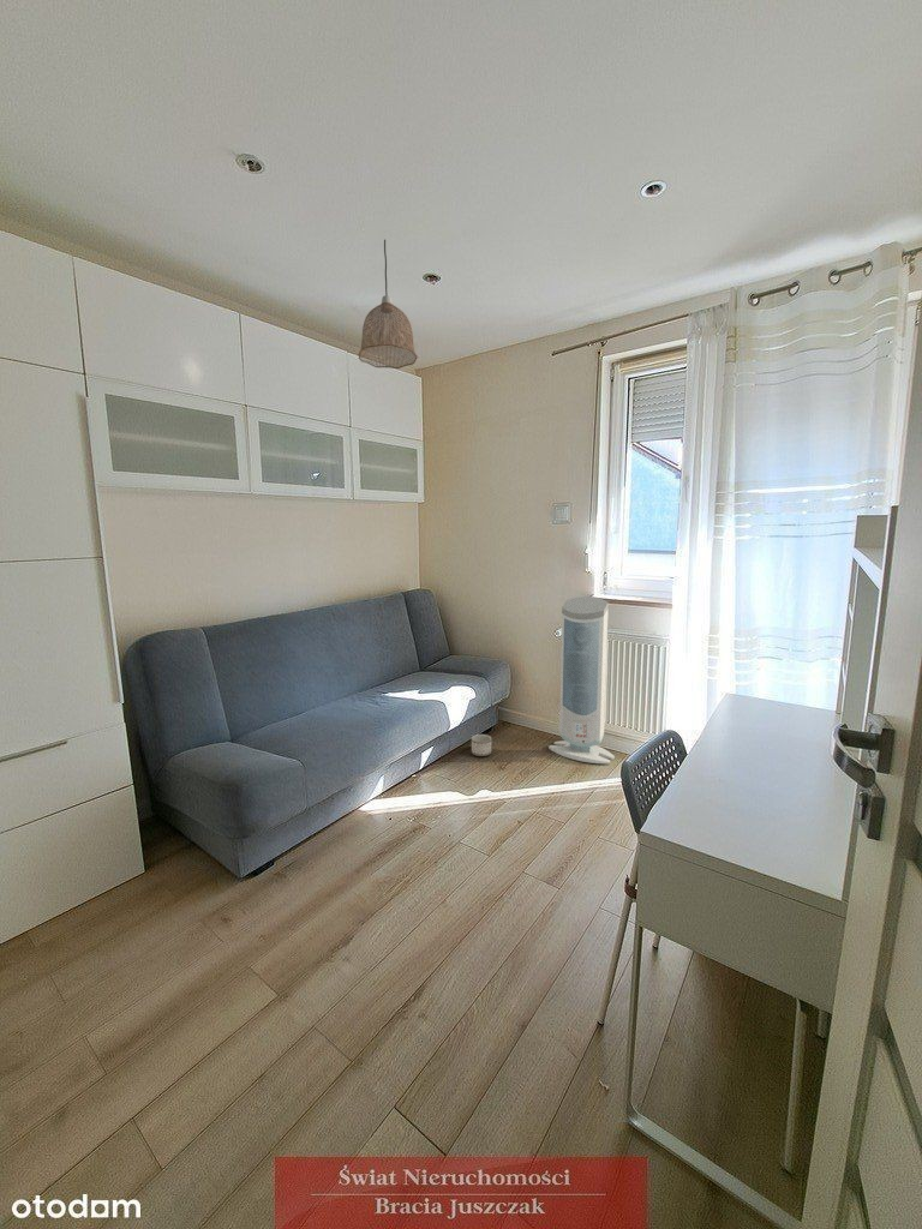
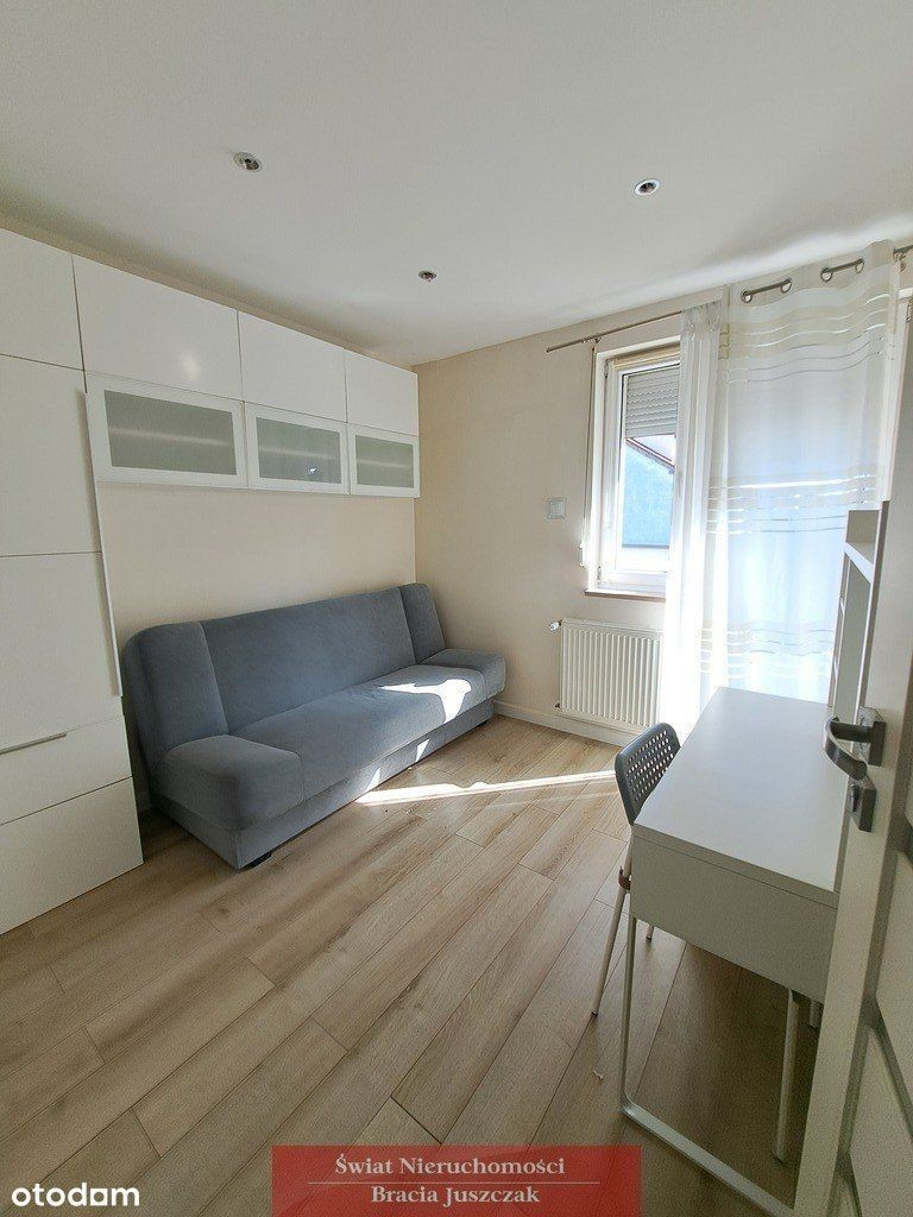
- air purifier (582, 676)
- planter (481, 745)
- pendant lamp (385, 299)
